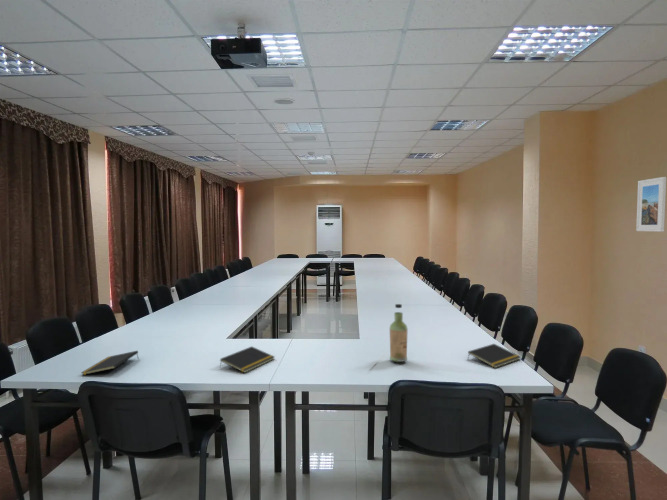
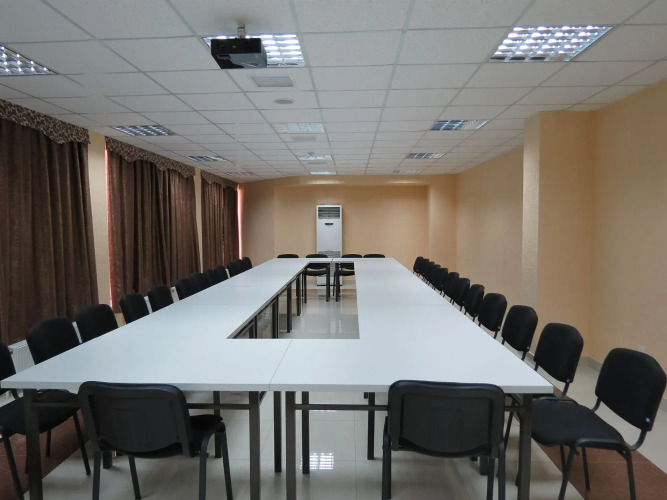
- notepad (248, 358)
- notepad (494, 355)
- bottle (398, 333)
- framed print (650, 205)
- notepad (111, 362)
